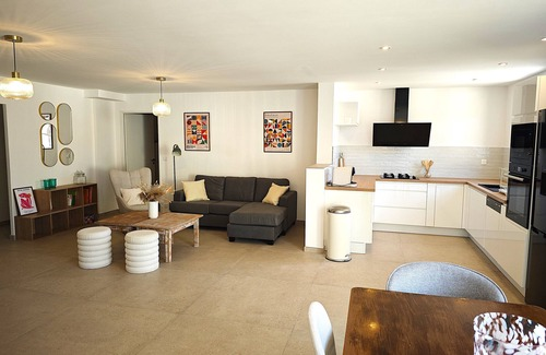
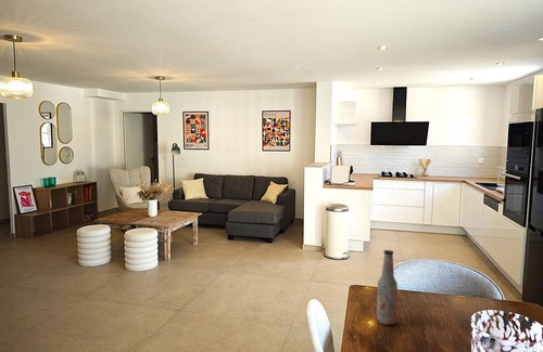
+ bottle (387, 286)
